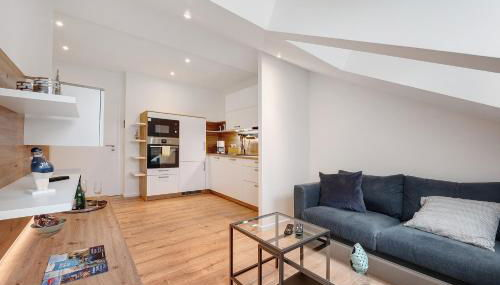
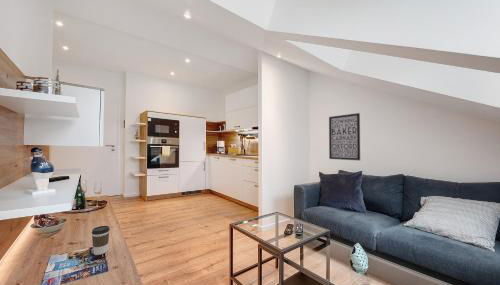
+ coffee cup (100, 240)
+ wall art (343, 137)
